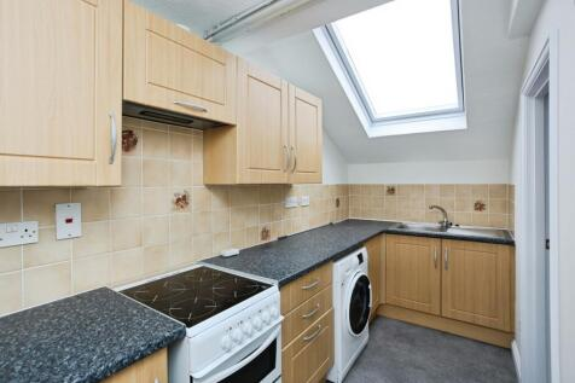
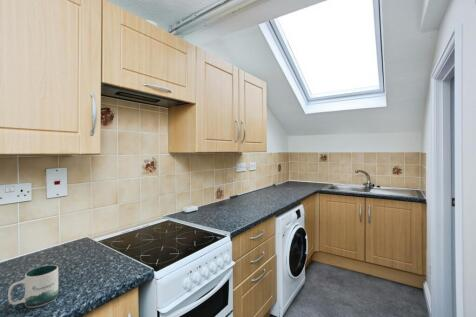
+ mug (34, 287)
